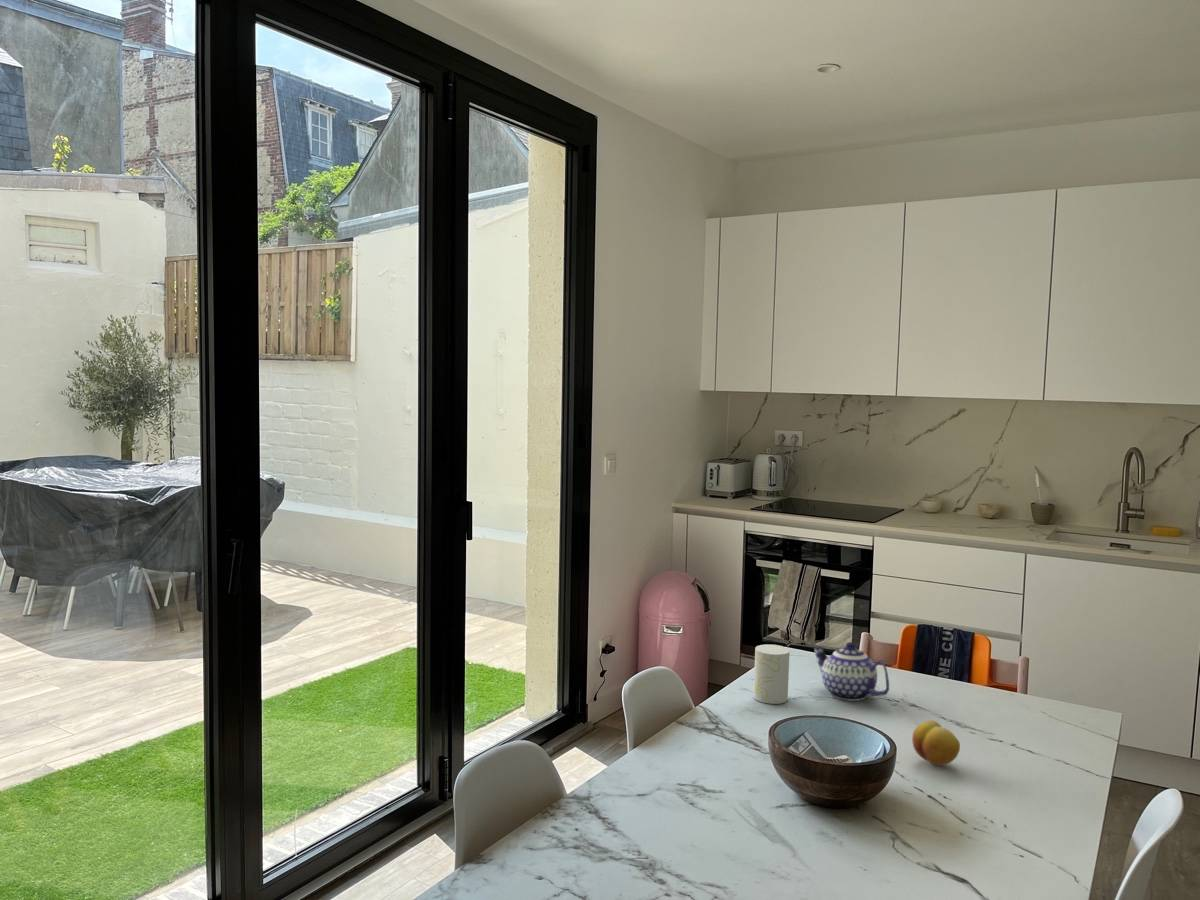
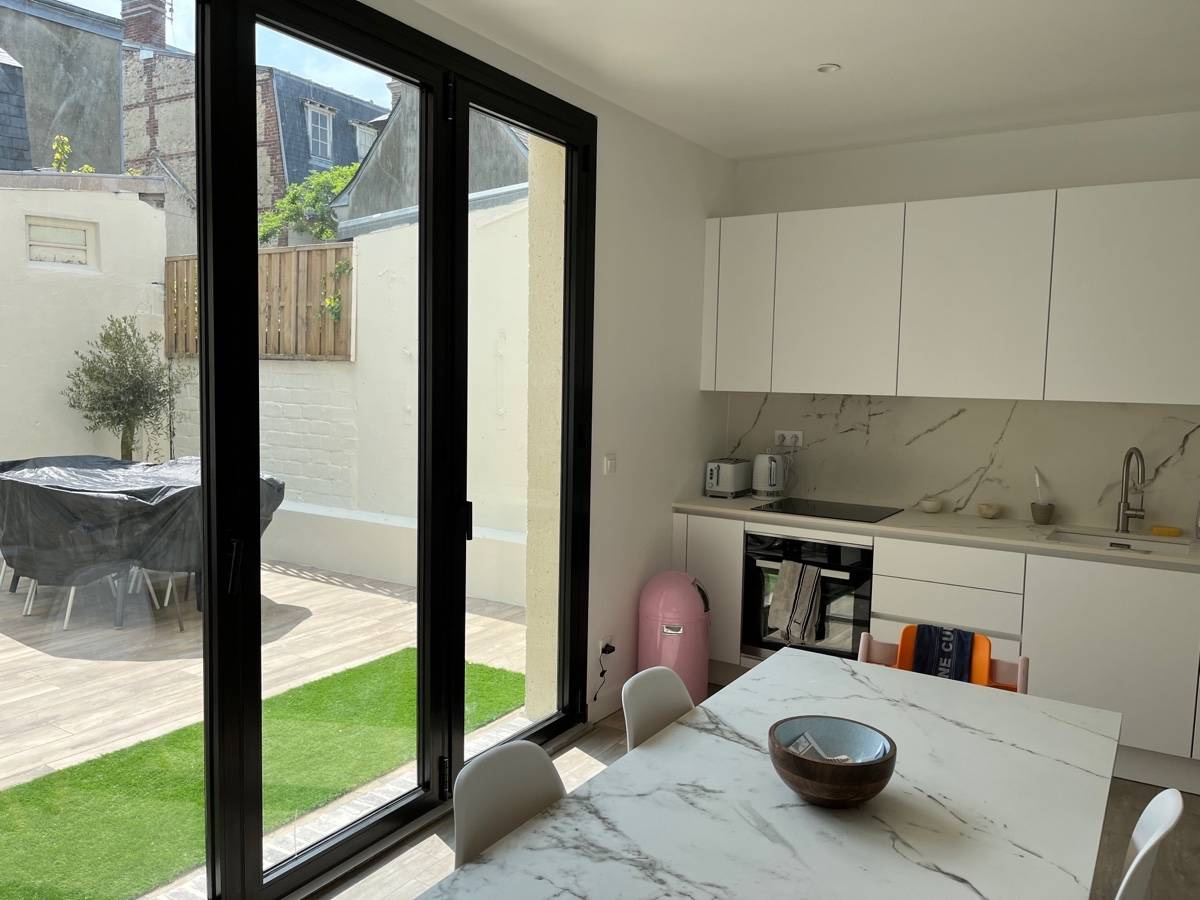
- teapot (850, 668)
- cup (771, 673)
- fruit (935, 743)
